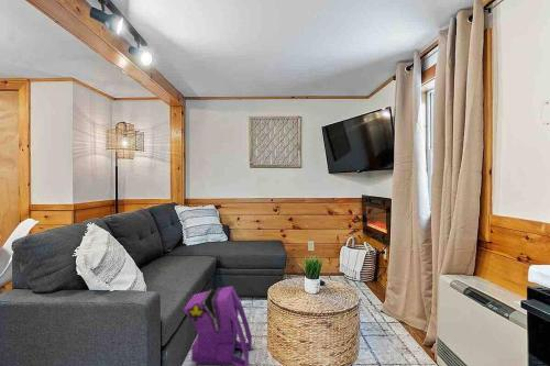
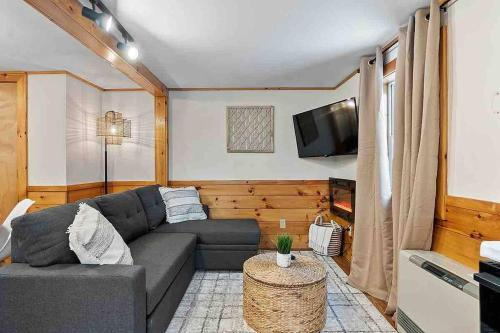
- backpack (219, 323)
